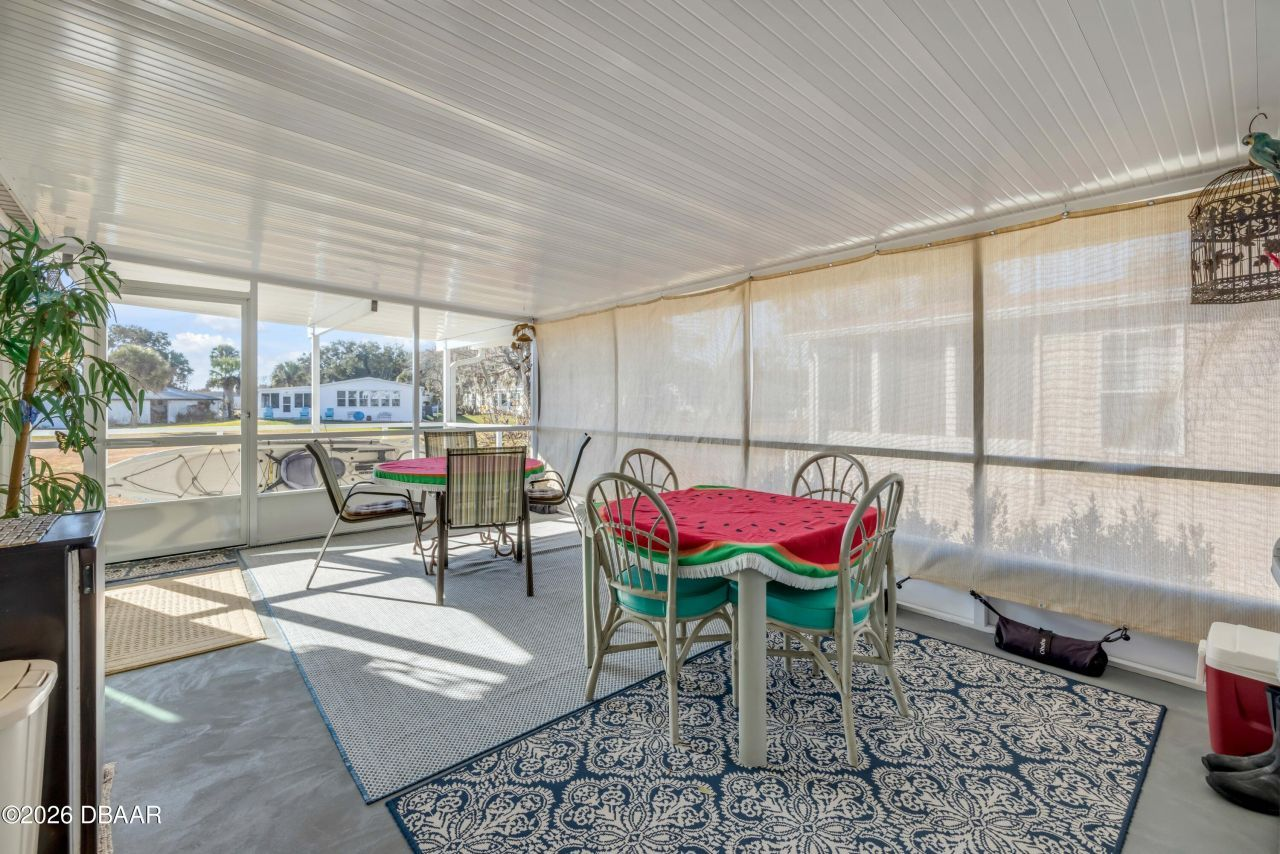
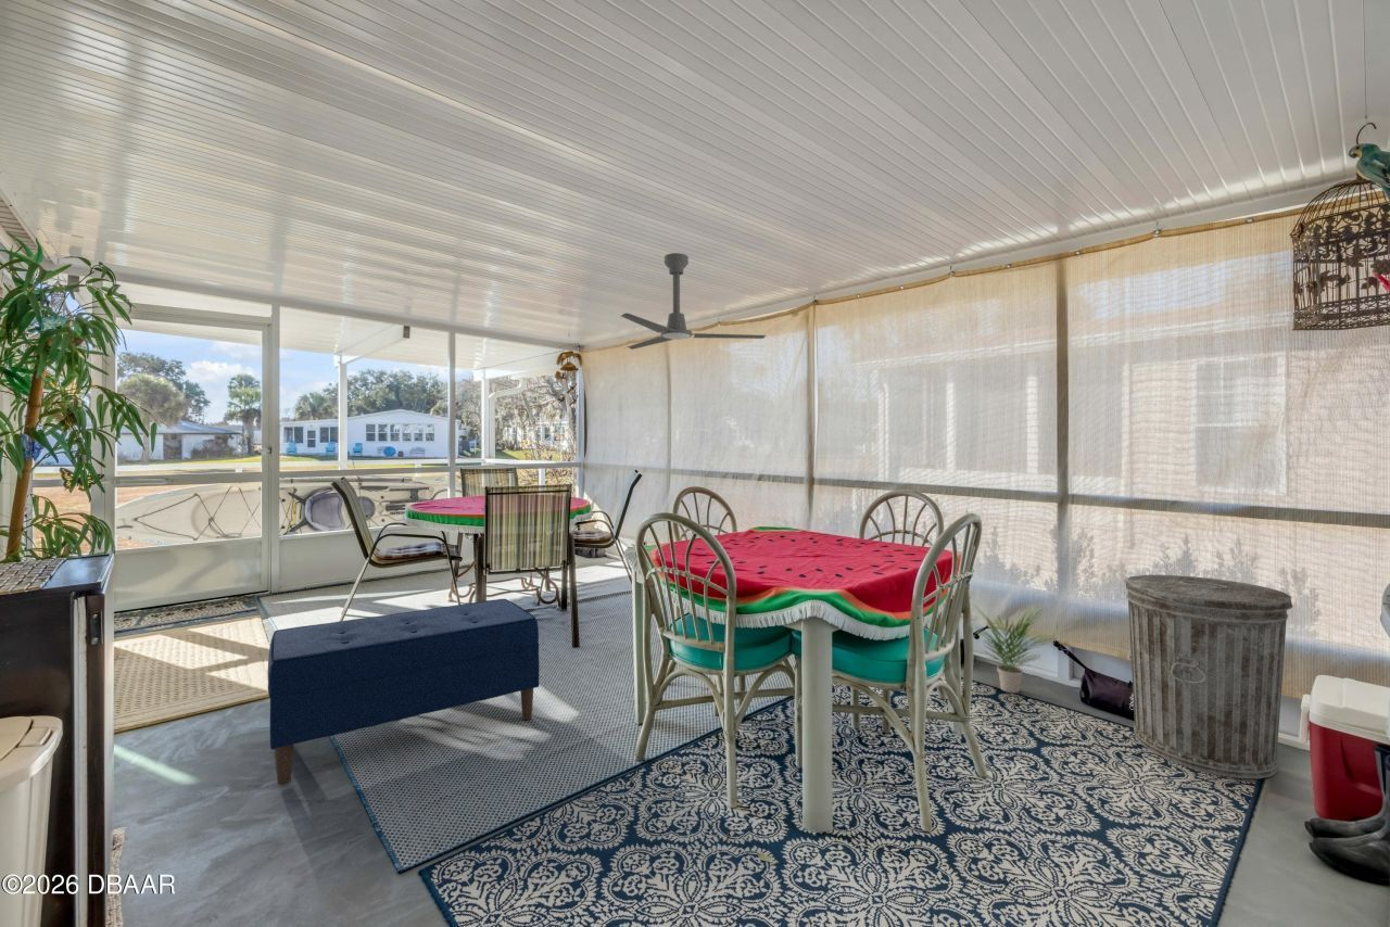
+ potted plant (1008, 647)
+ trash can (1202, 666)
+ ceiling fan (679, 296)
+ bench (410, 676)
